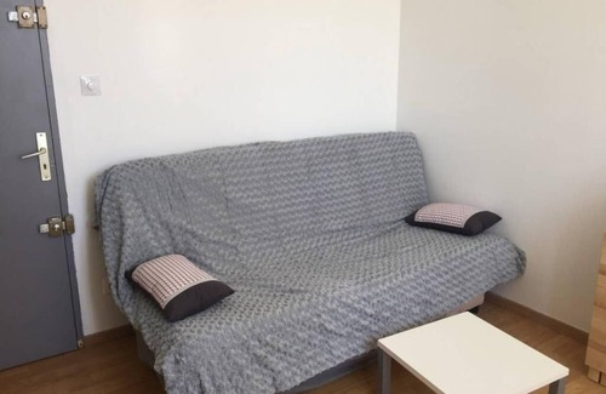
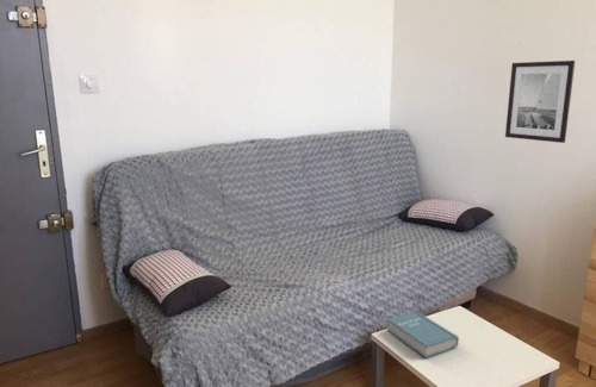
+ book (421, 332)
+ wall art (538, 101)
